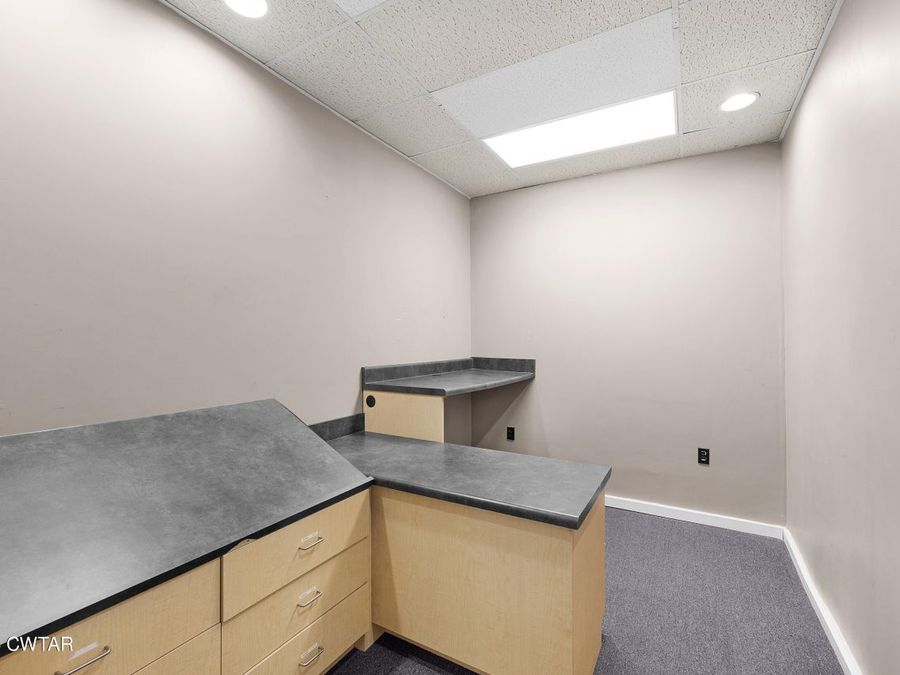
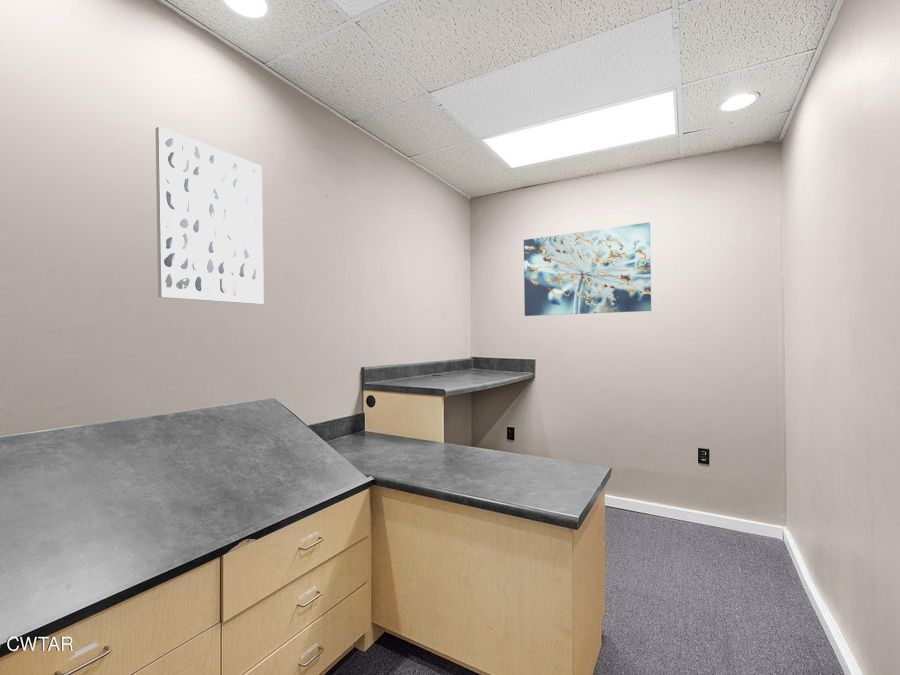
+ wall art (582, 272)
+ wall art (215, 224)
